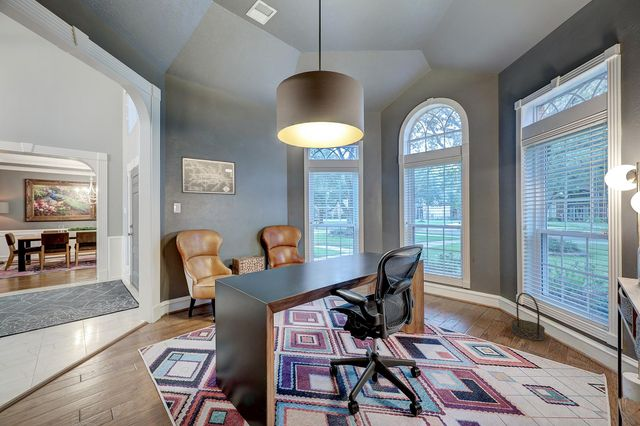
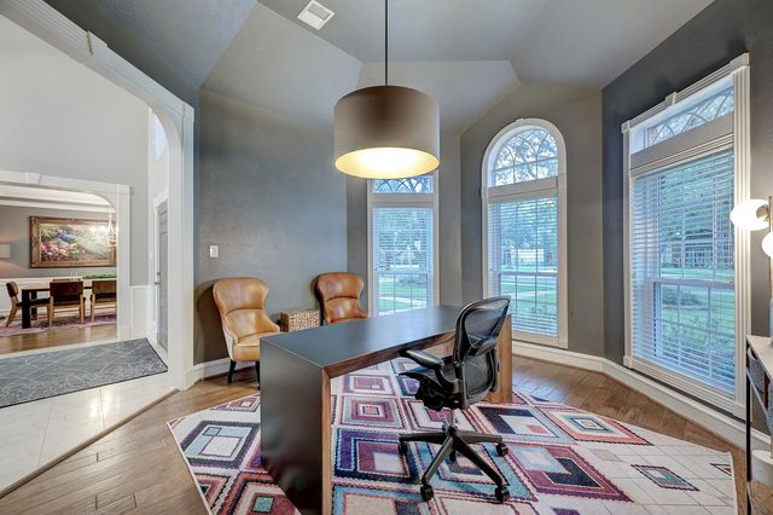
- wall art (209, 176)
- basket (525, 320)
